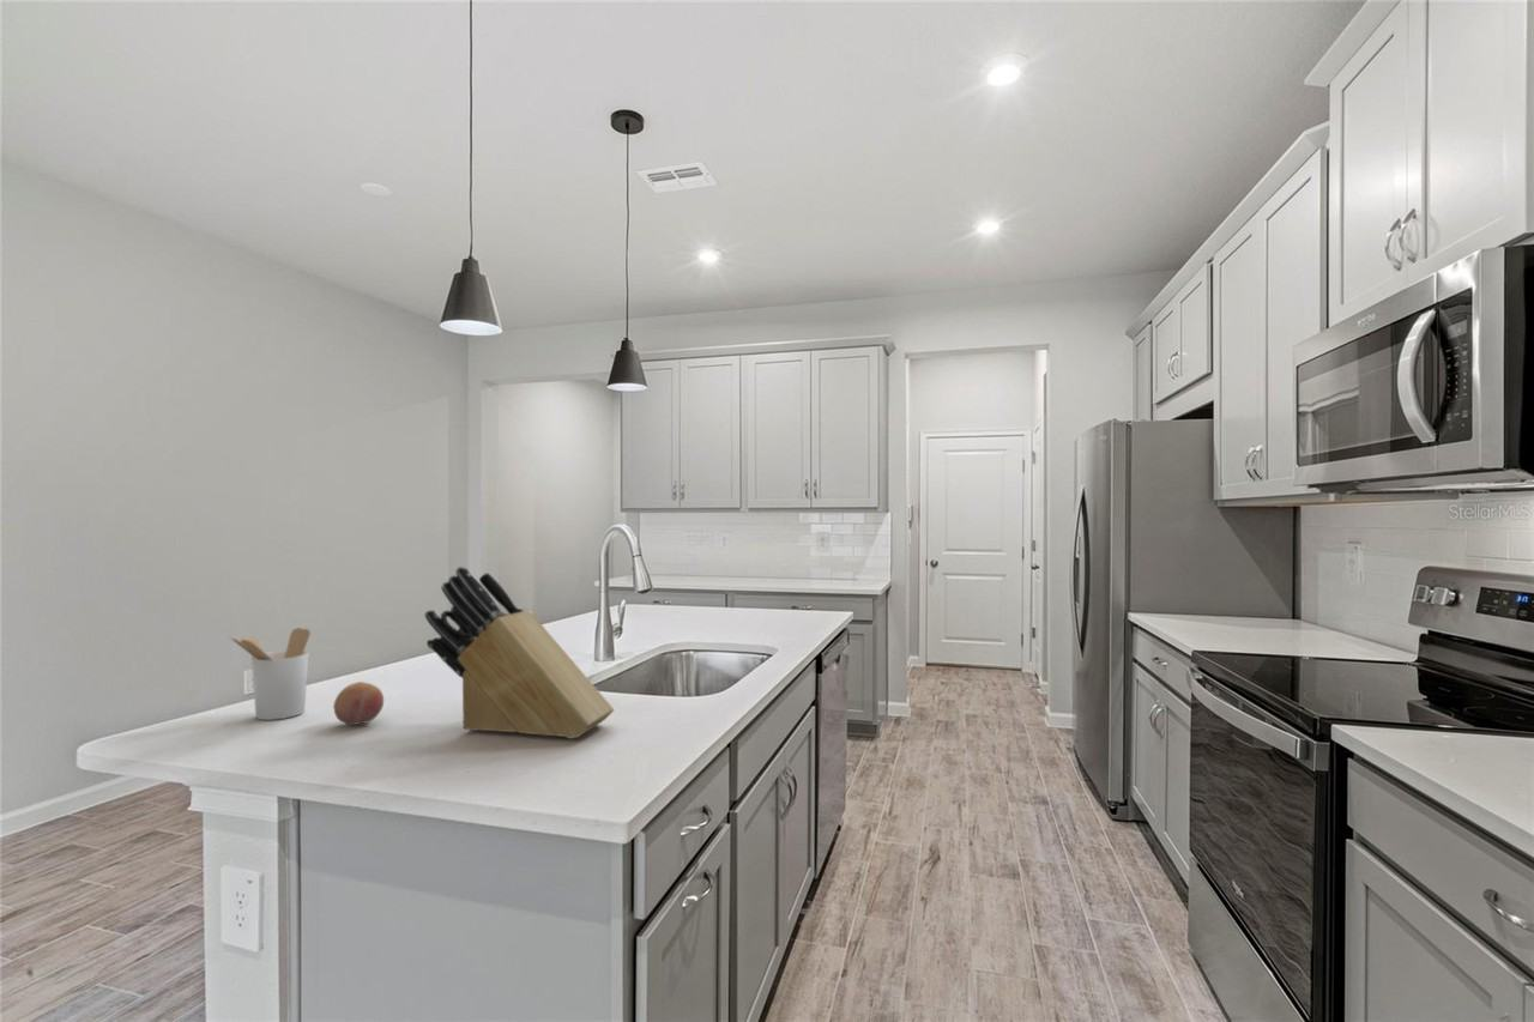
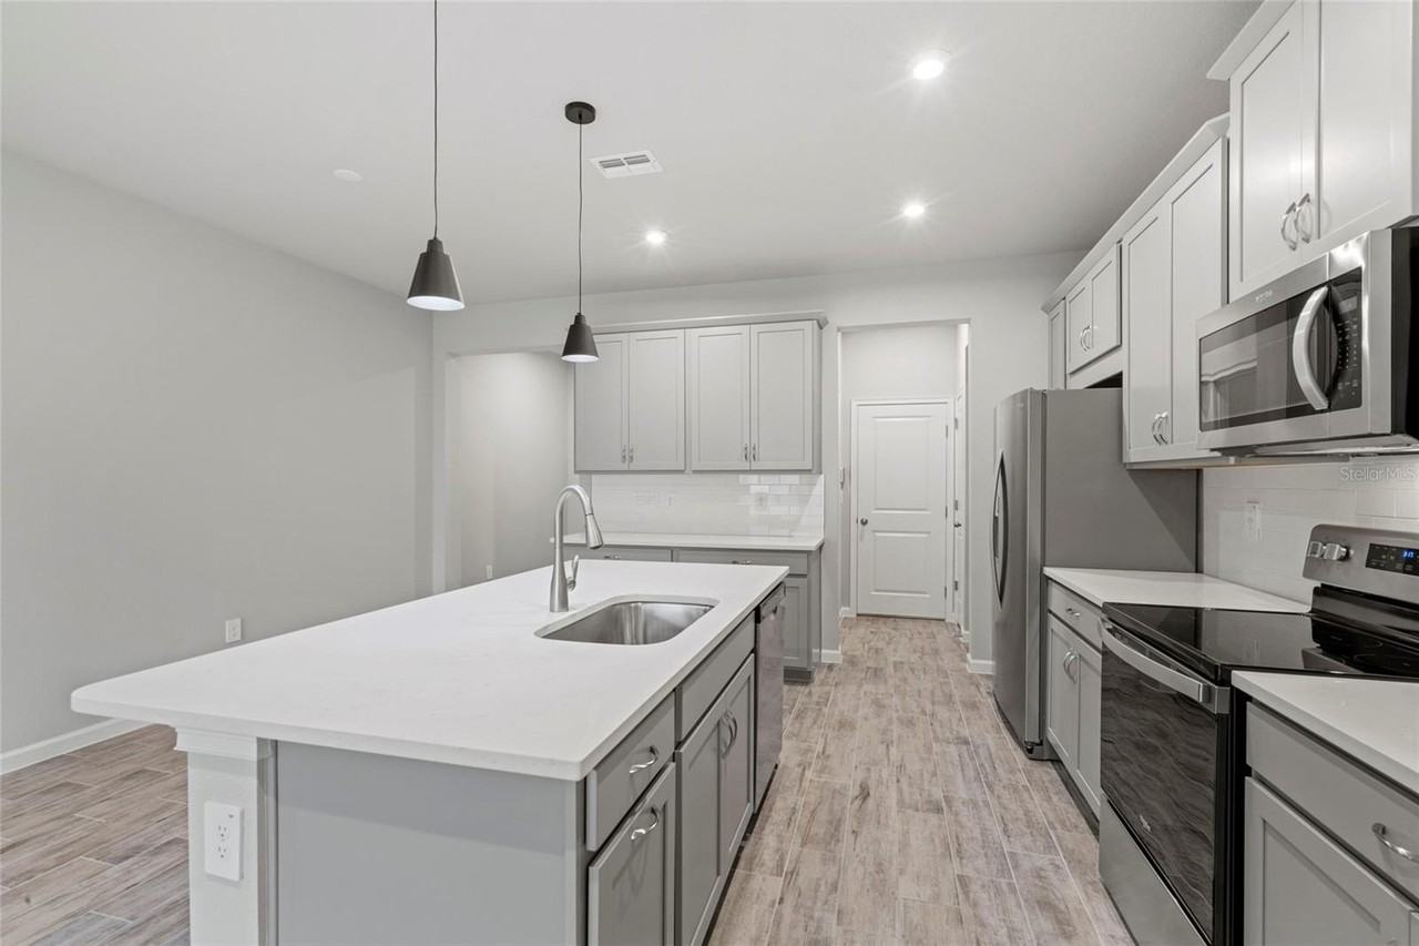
- knife block (518, 646)
- utensil holder (268, 672)
- fruit (358, 702)
